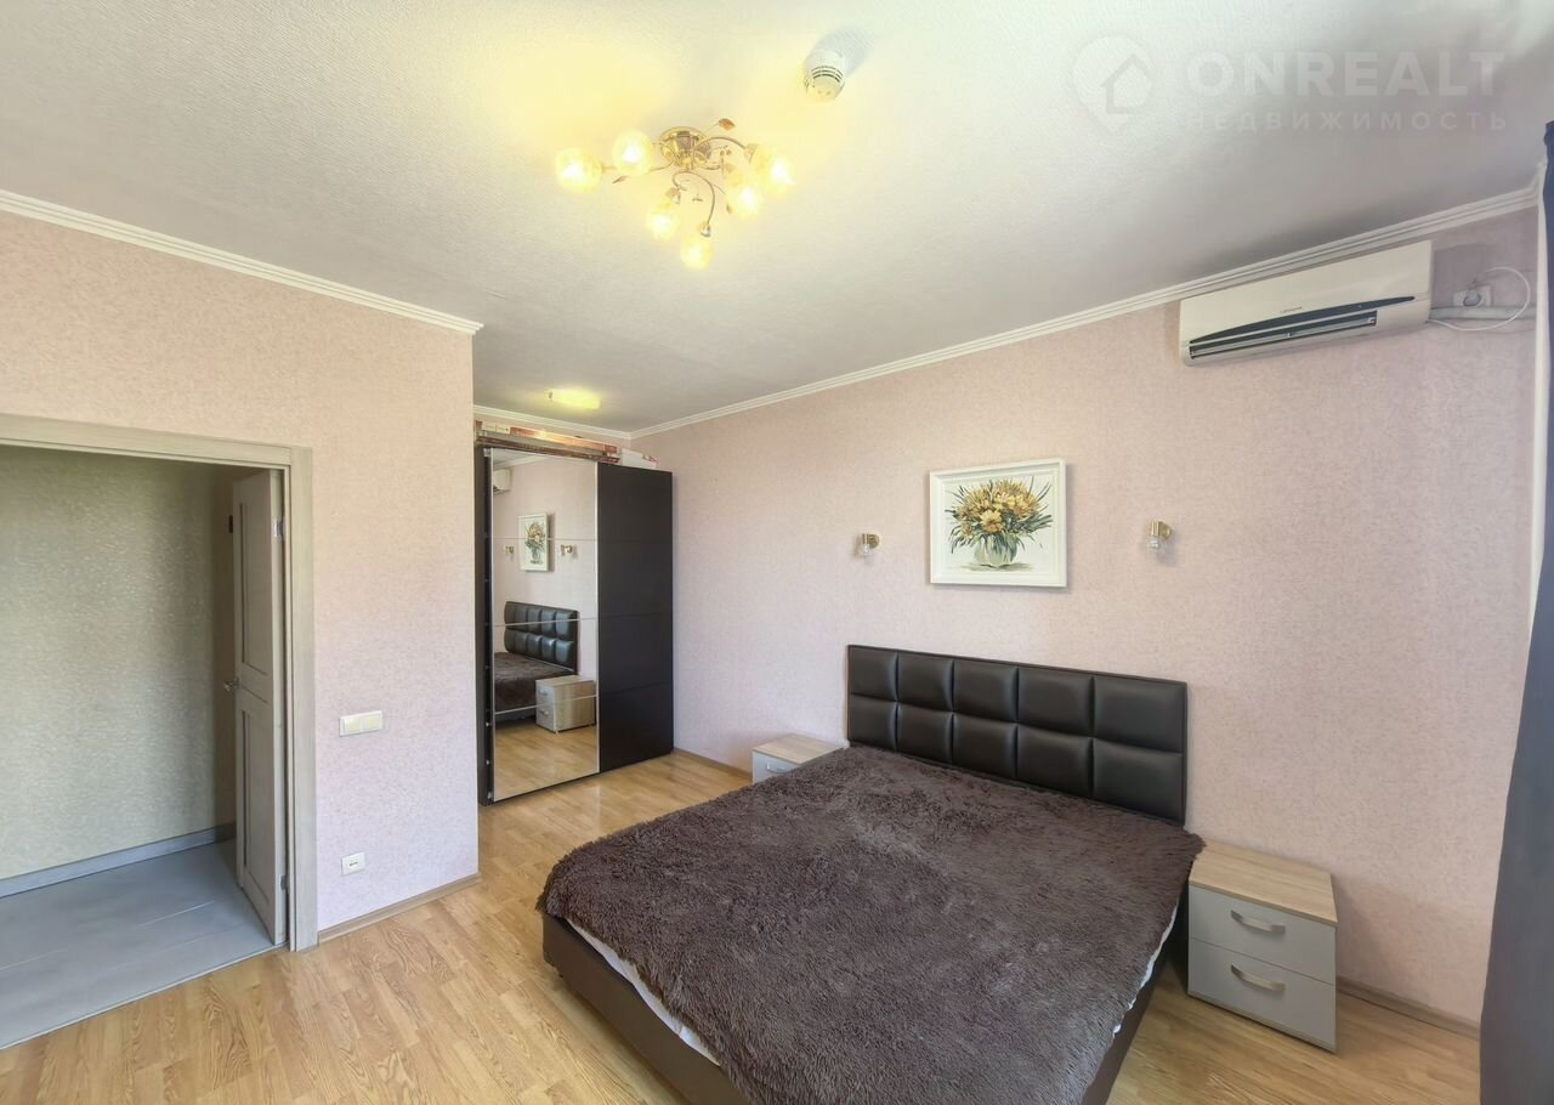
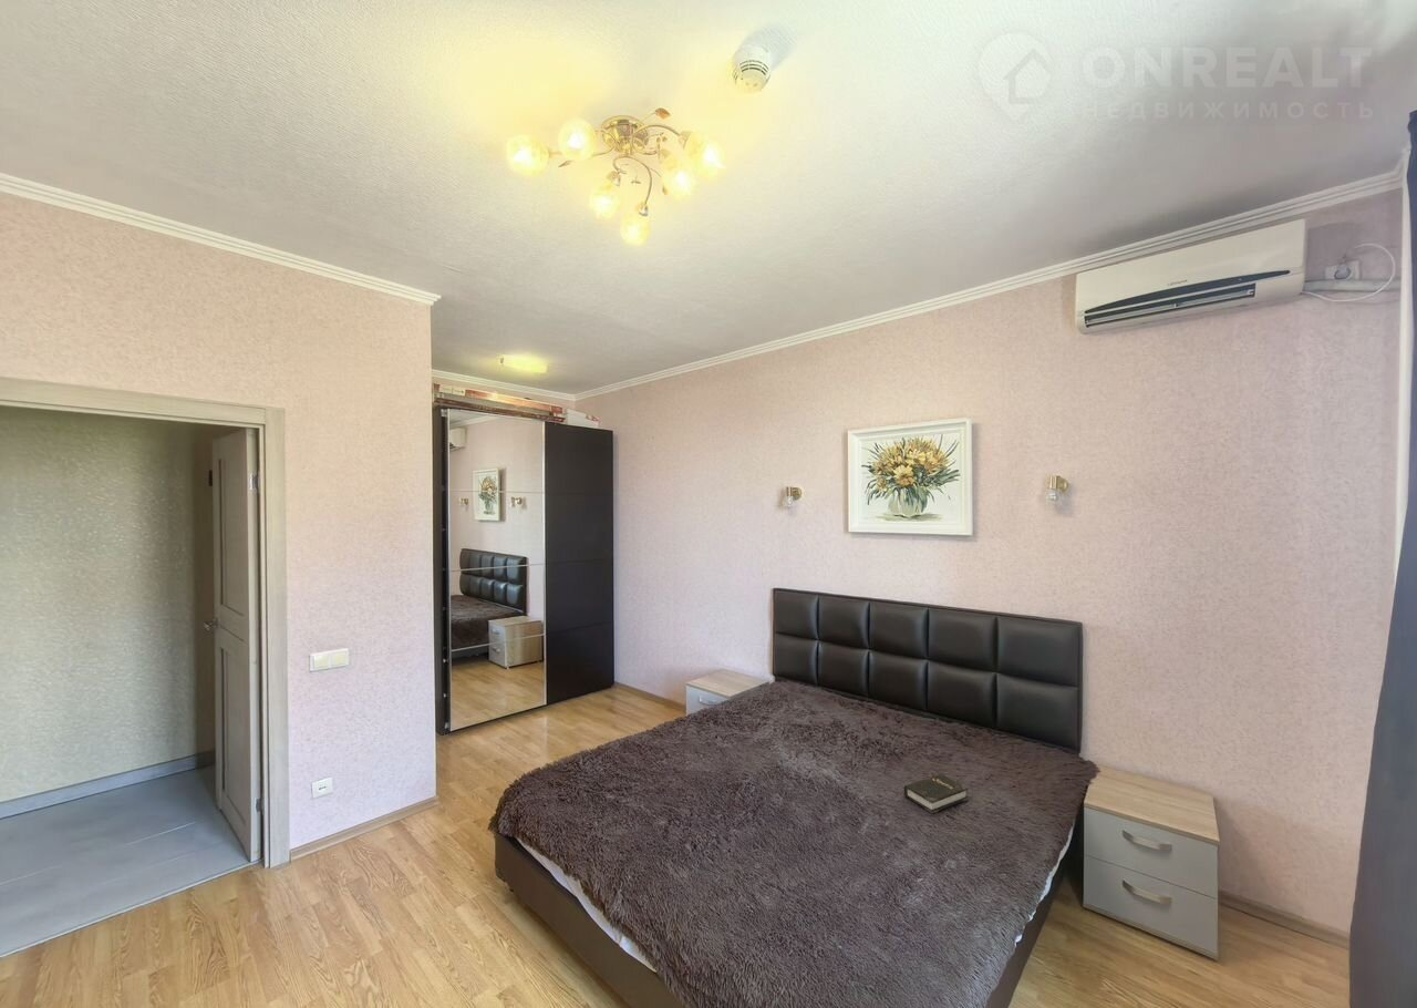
+ hardback book (935, 791)
